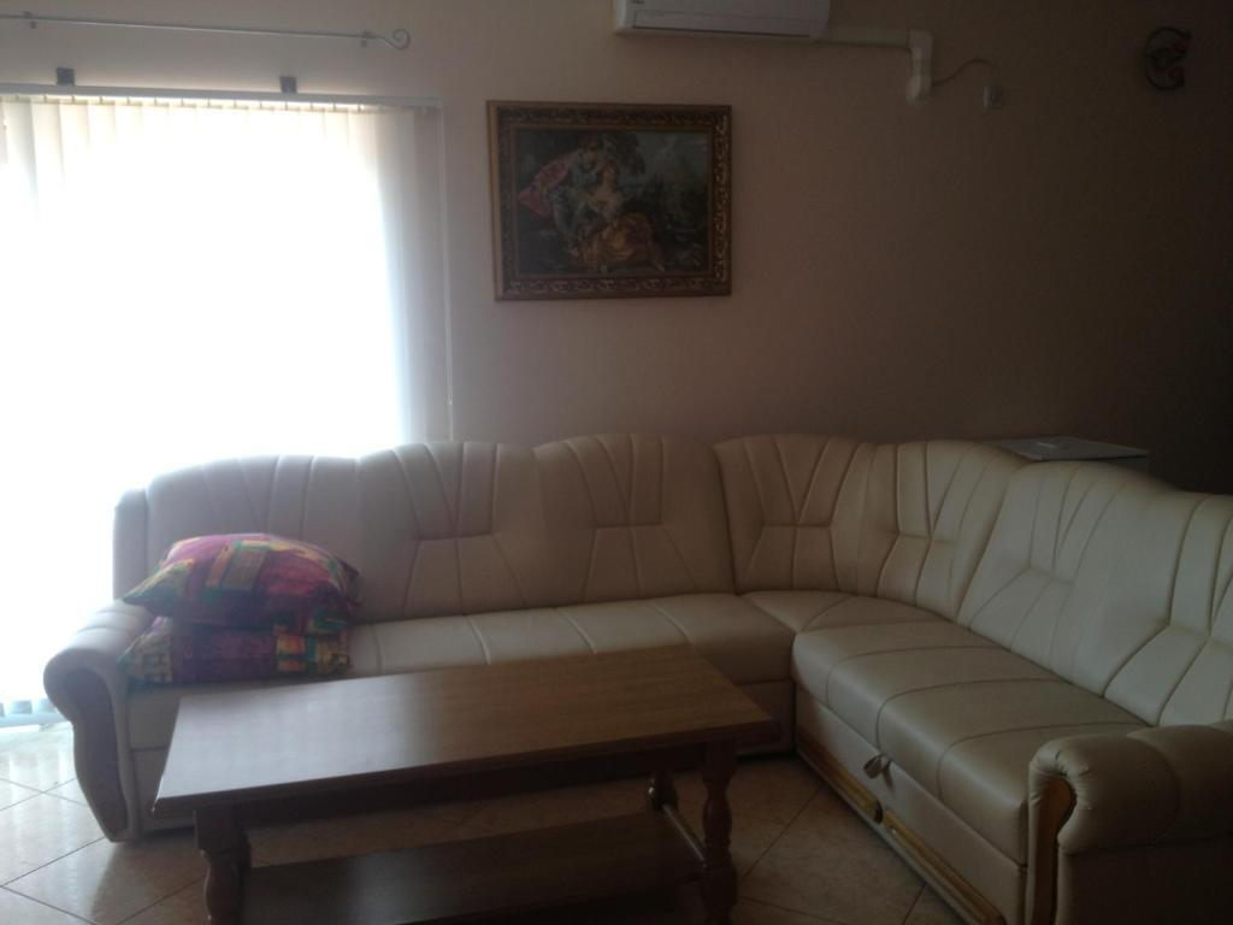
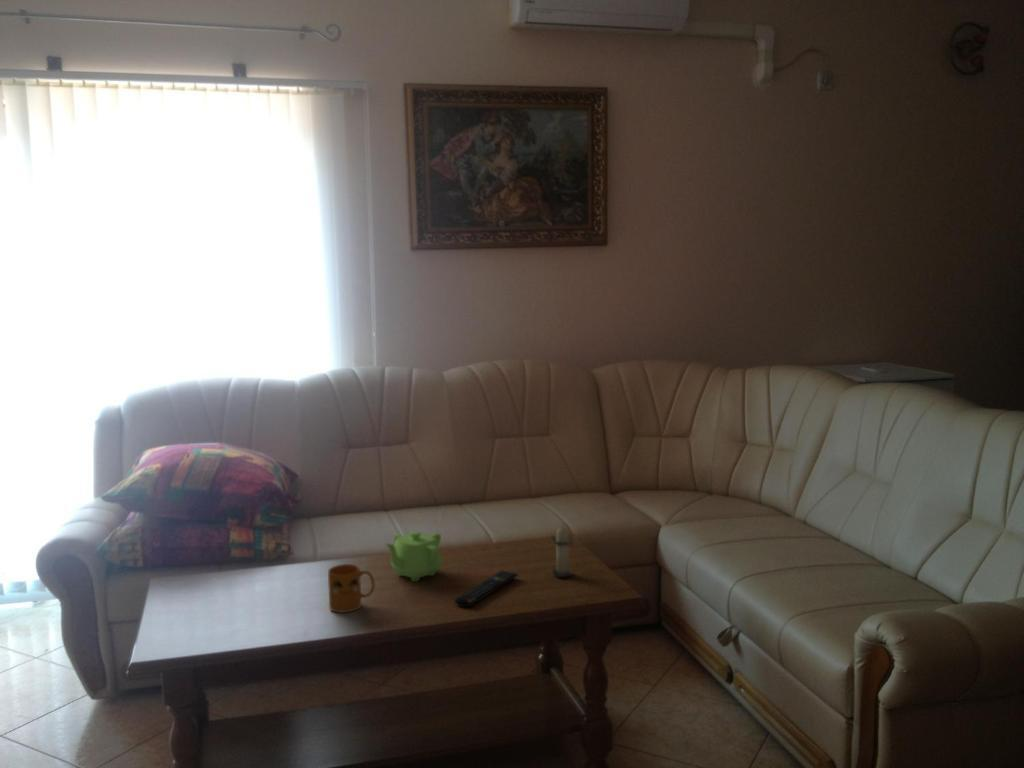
+ candle (562, 549)
+ teapot (413, 554)
+ remote control (486, 588)
+ mug (351, 587)
